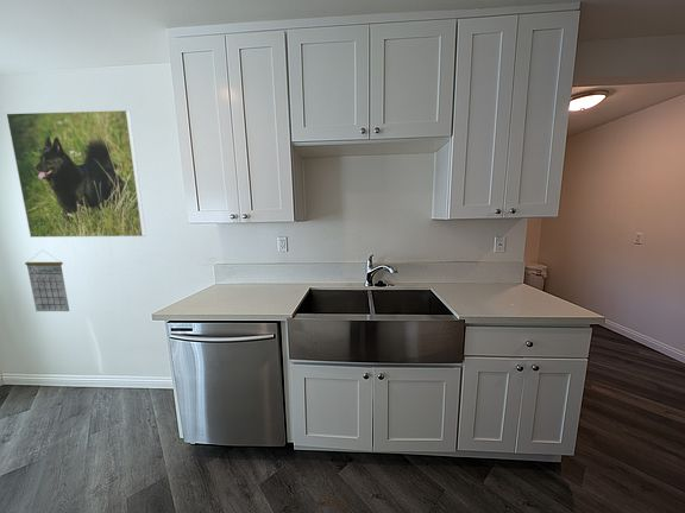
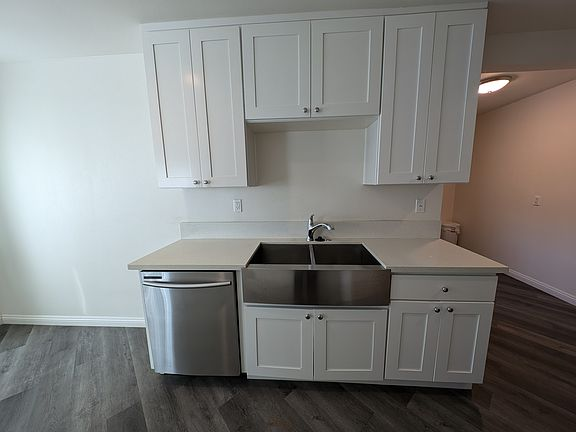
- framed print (77, 176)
- calendar (46, 280)
